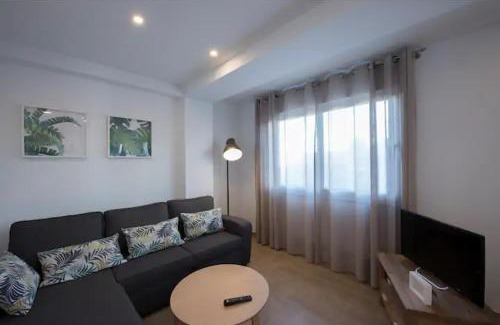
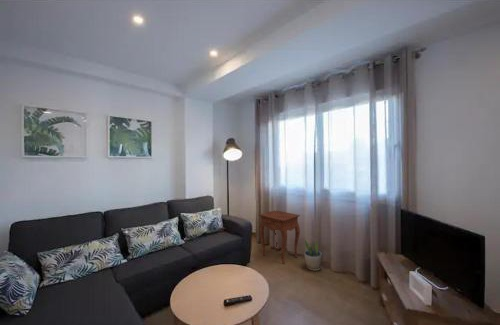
+ potted plant (312, 252)
+ side table (281, 233)
